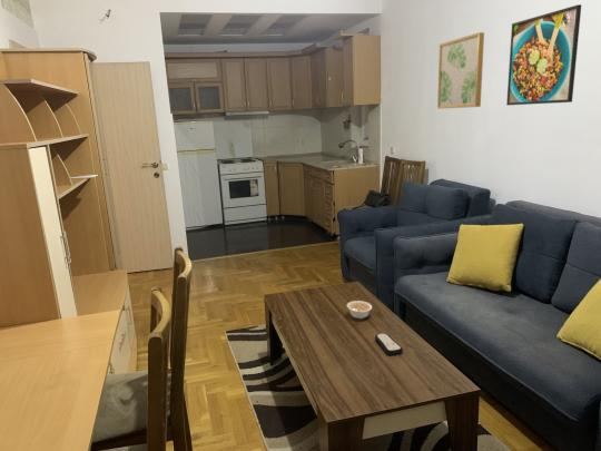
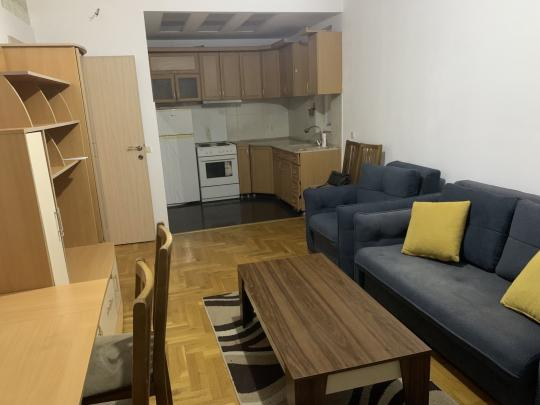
- wall art (459, 73)
- remote control (387, 343)
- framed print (540, 60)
- legume (359, 310)
